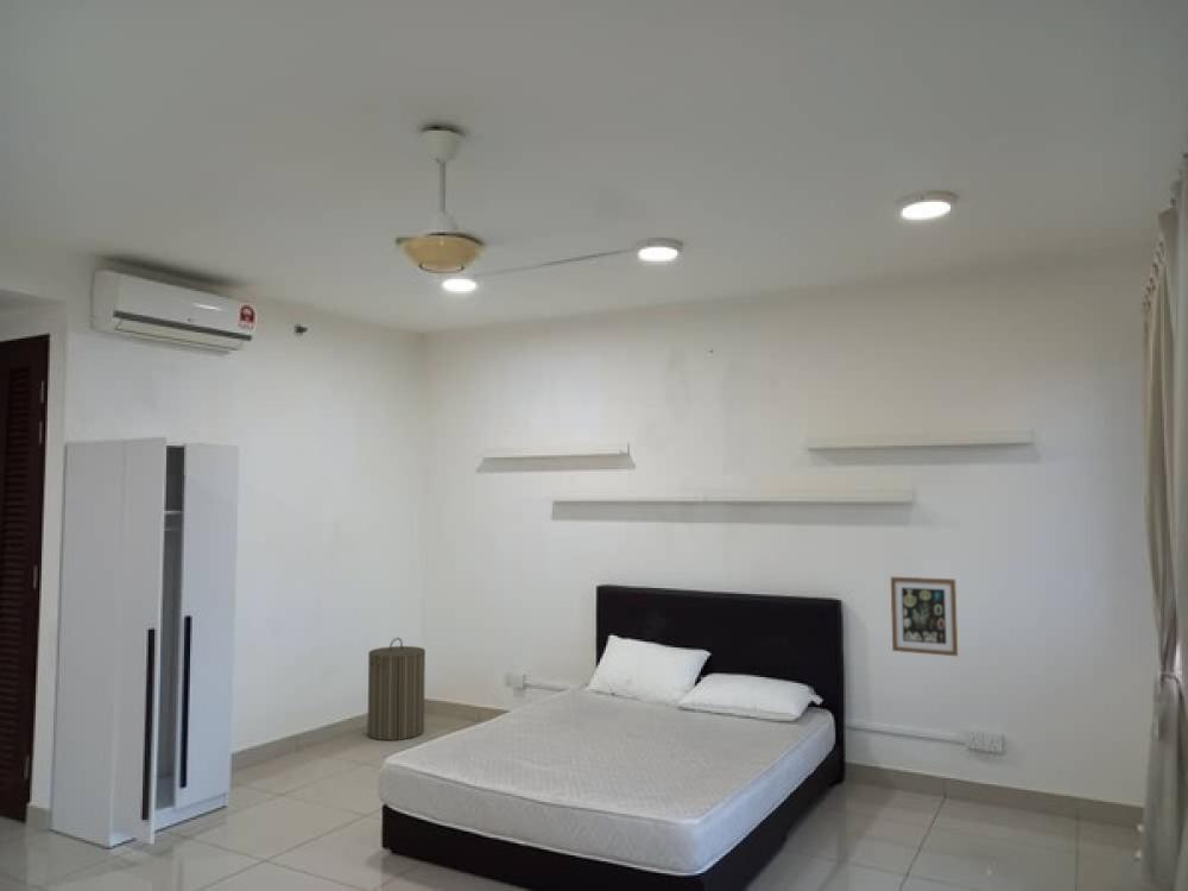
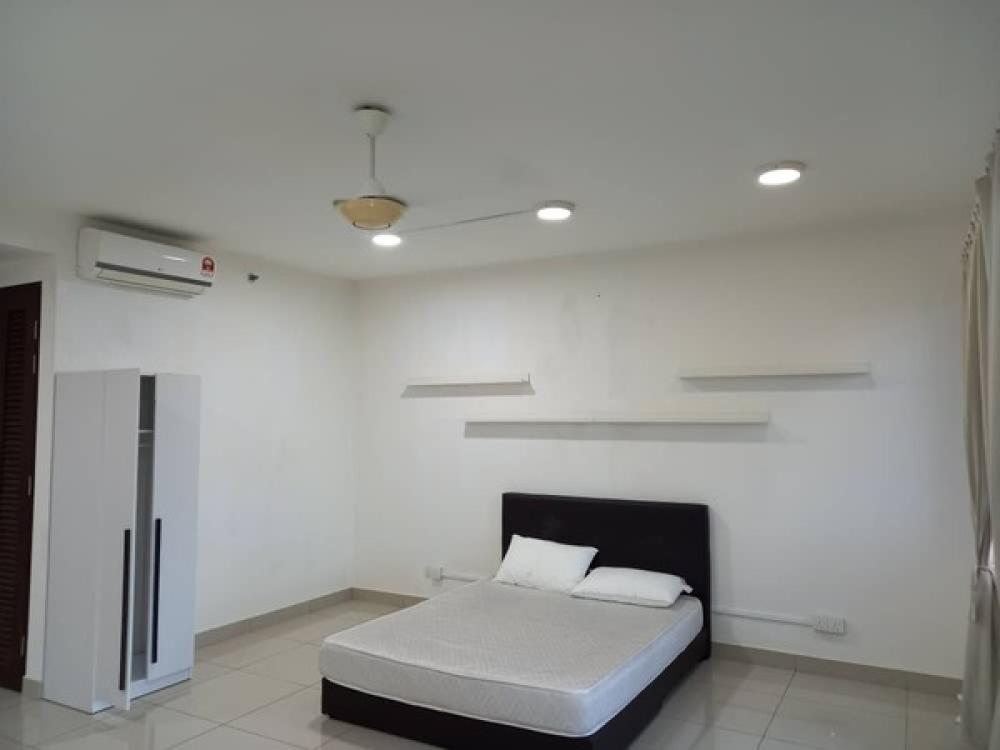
- laundry hamper (396, 684)
- wall art (923, 615)
